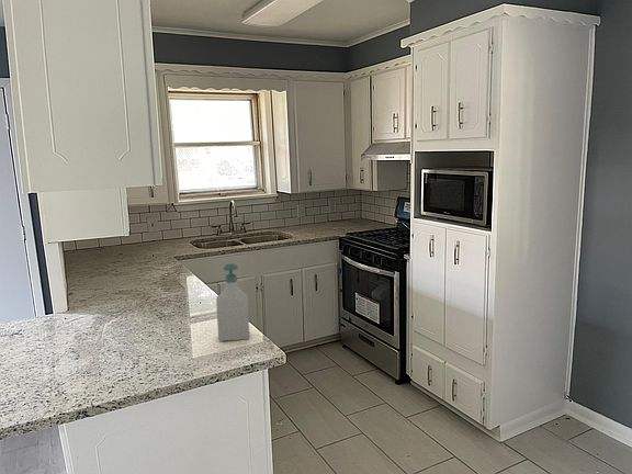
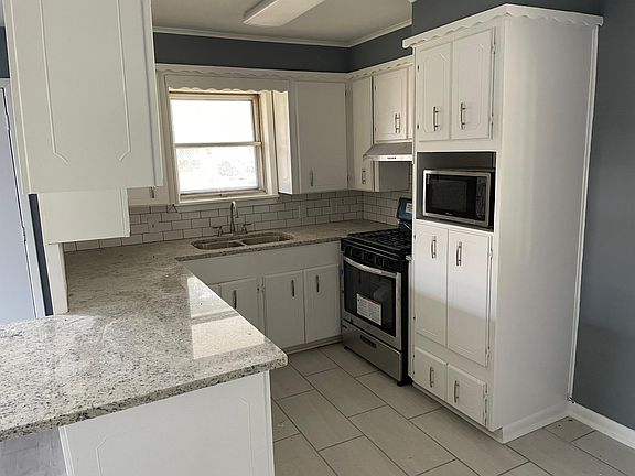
- soap bottle (232, 300)
